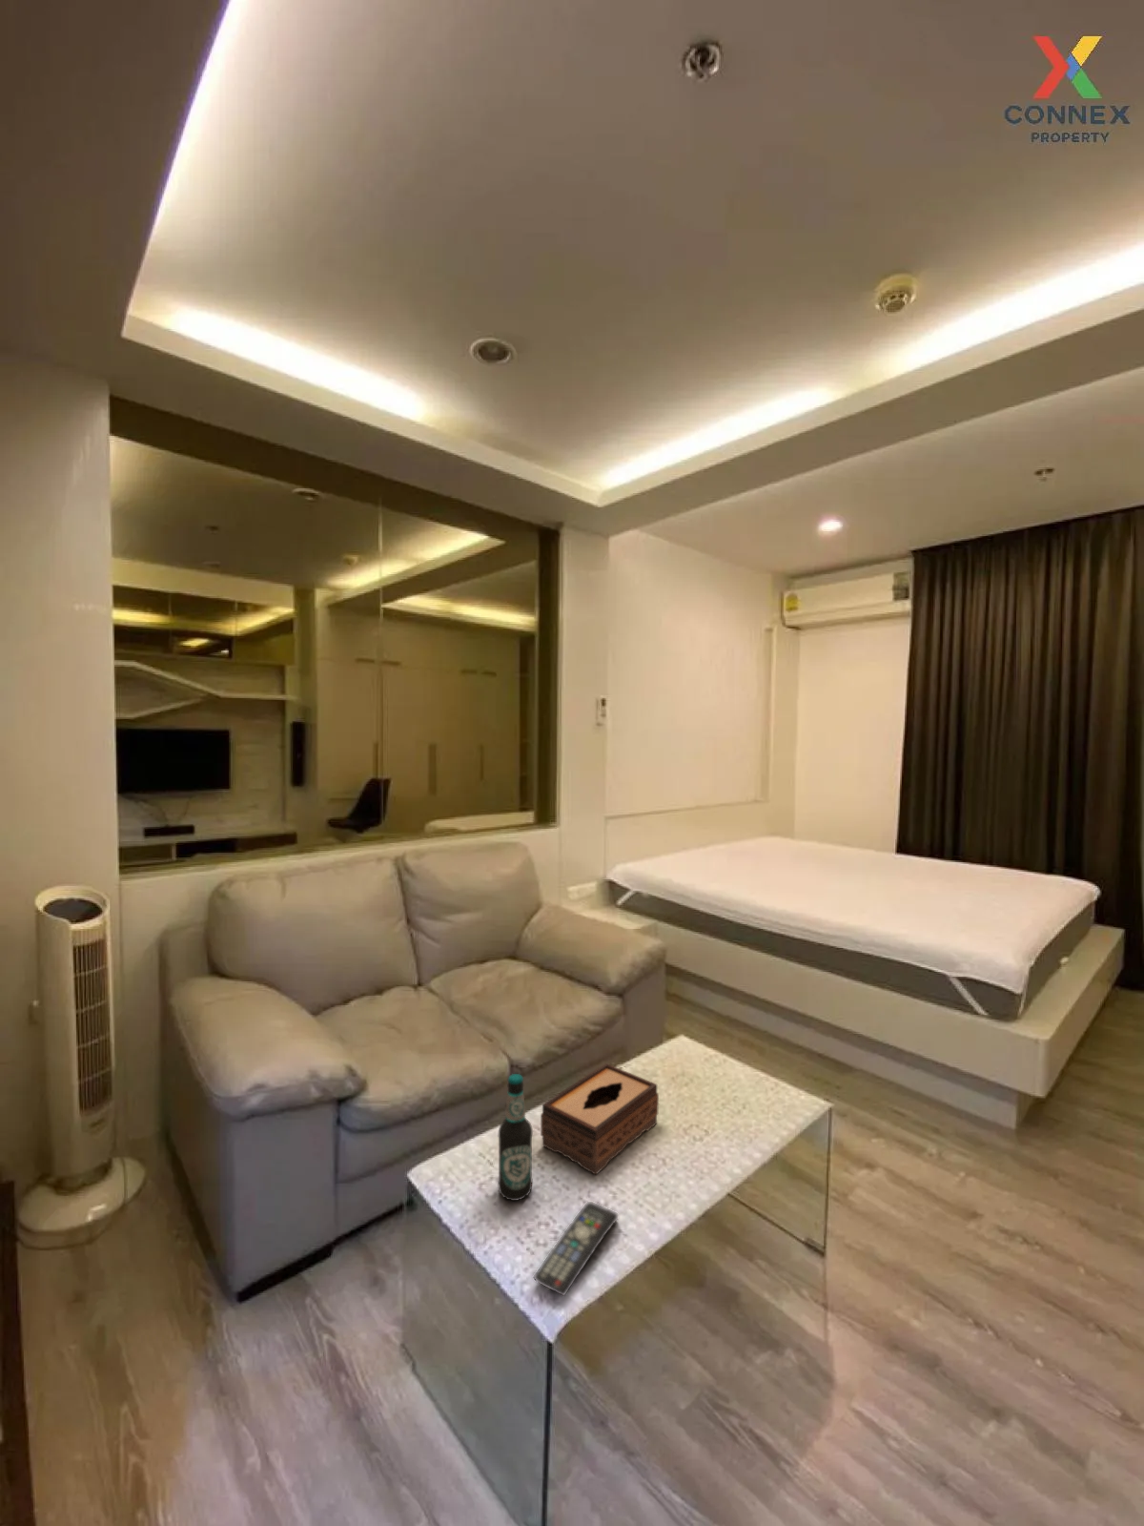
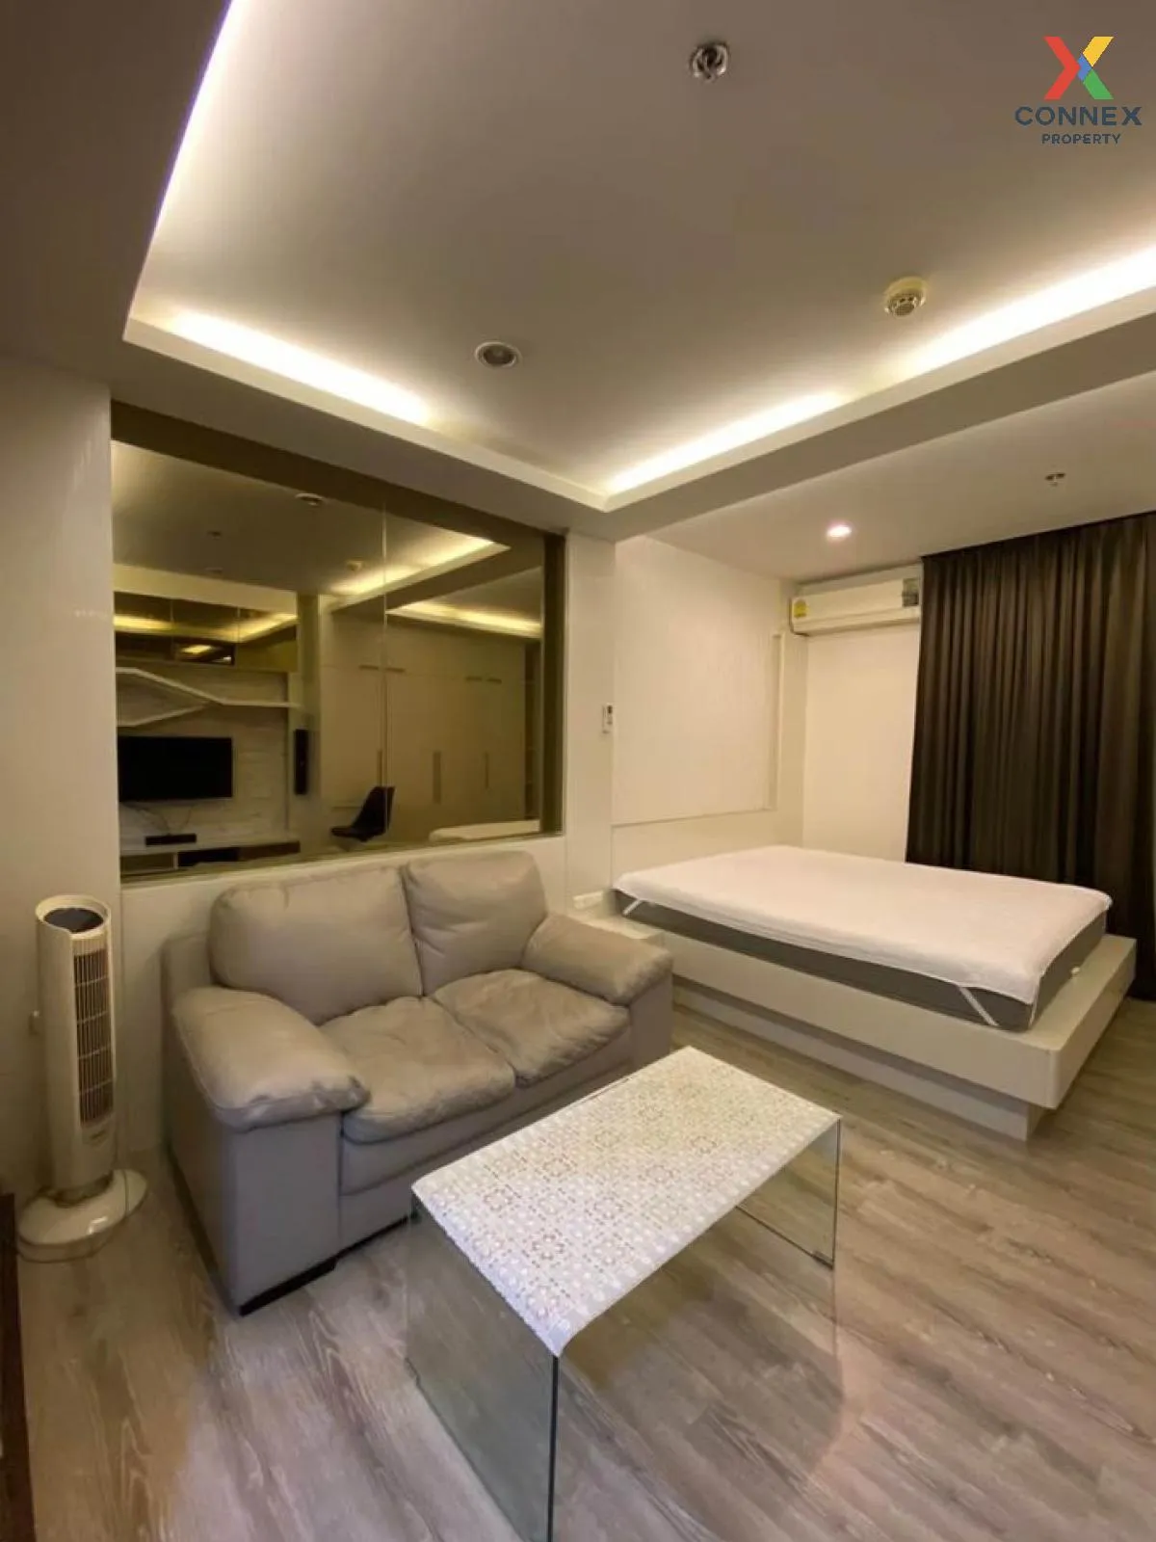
- remote control (579, 1244)
- bottle (514, 1134)
- tissue box (601, 1114)
